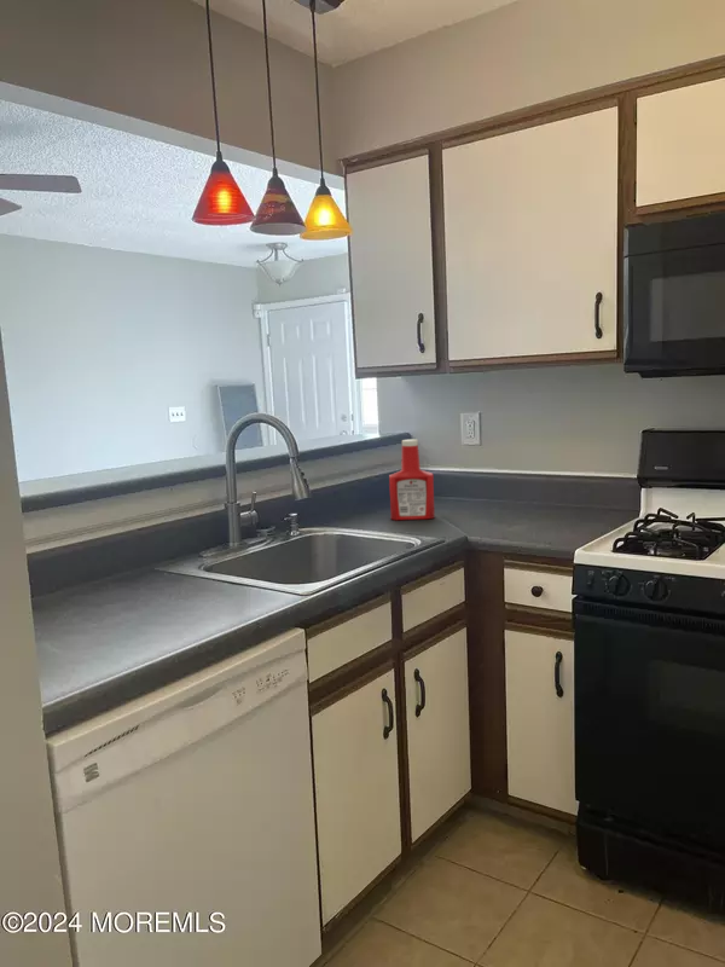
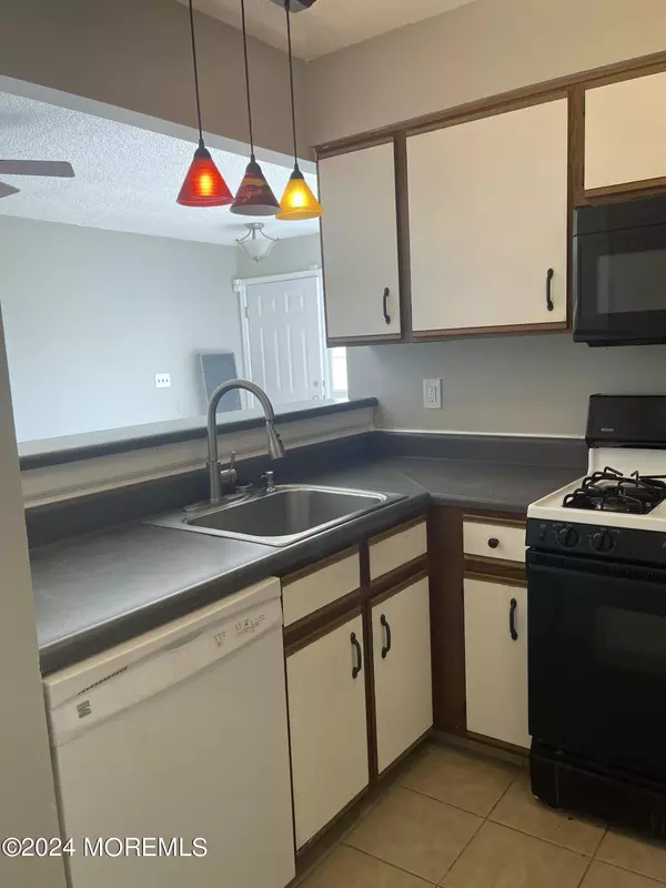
- soap bottle (411, 479)
